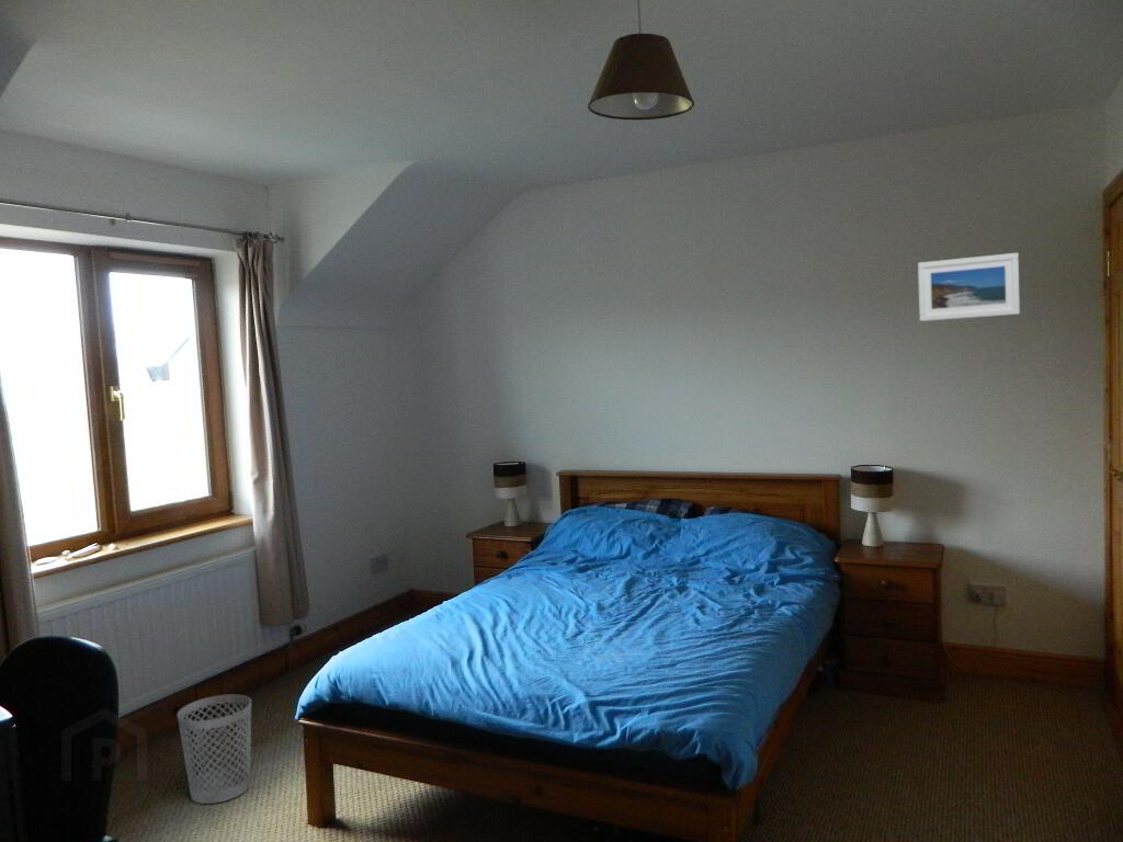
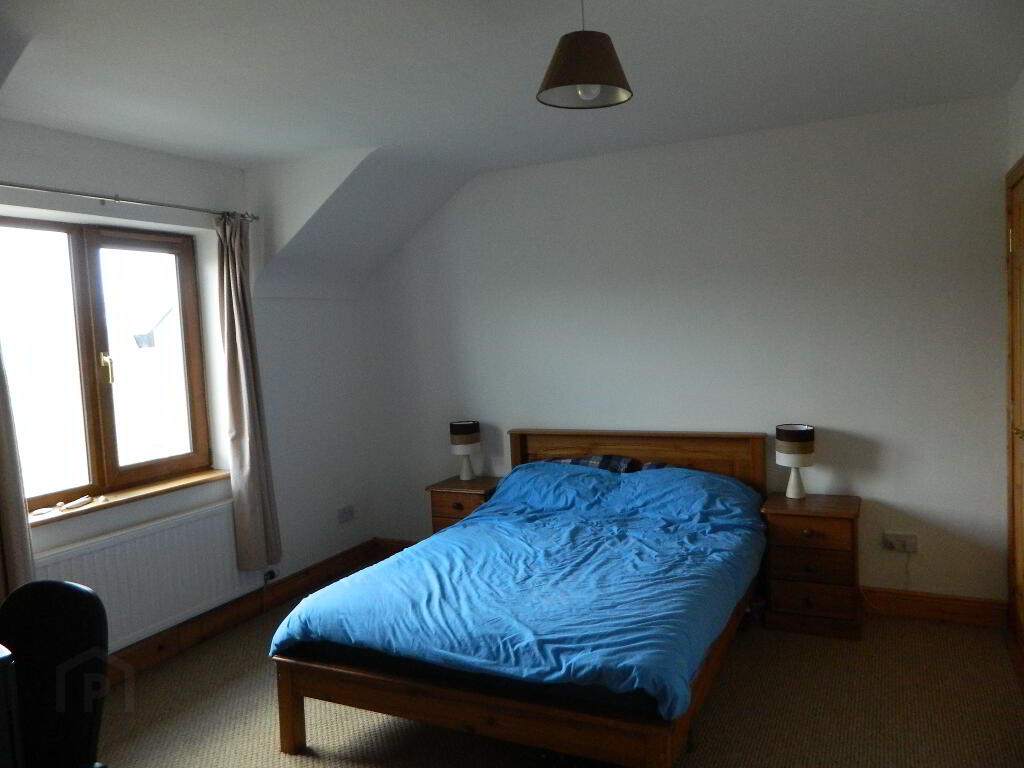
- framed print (967, 287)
- wastebasket (216, 749)
